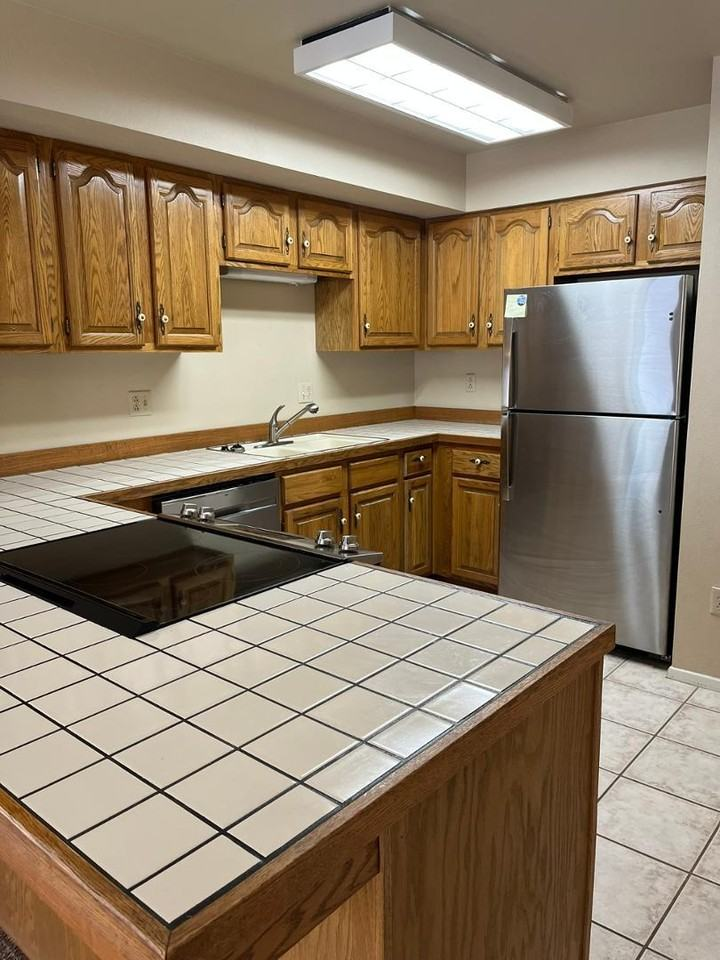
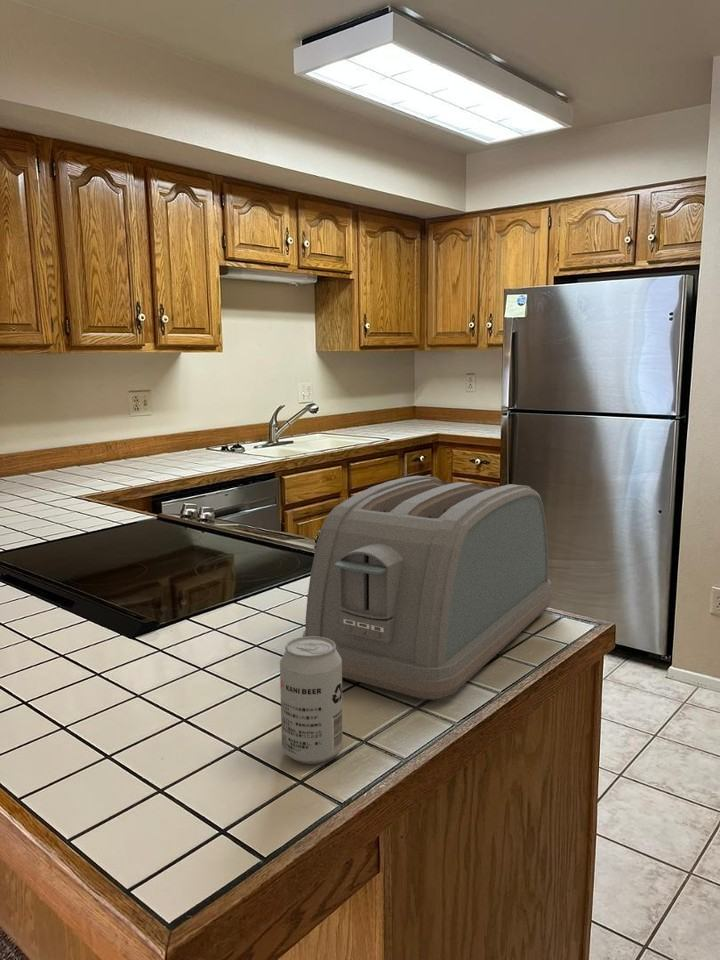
+ beverage can (311, 699)
+ toaster (437, 562)
